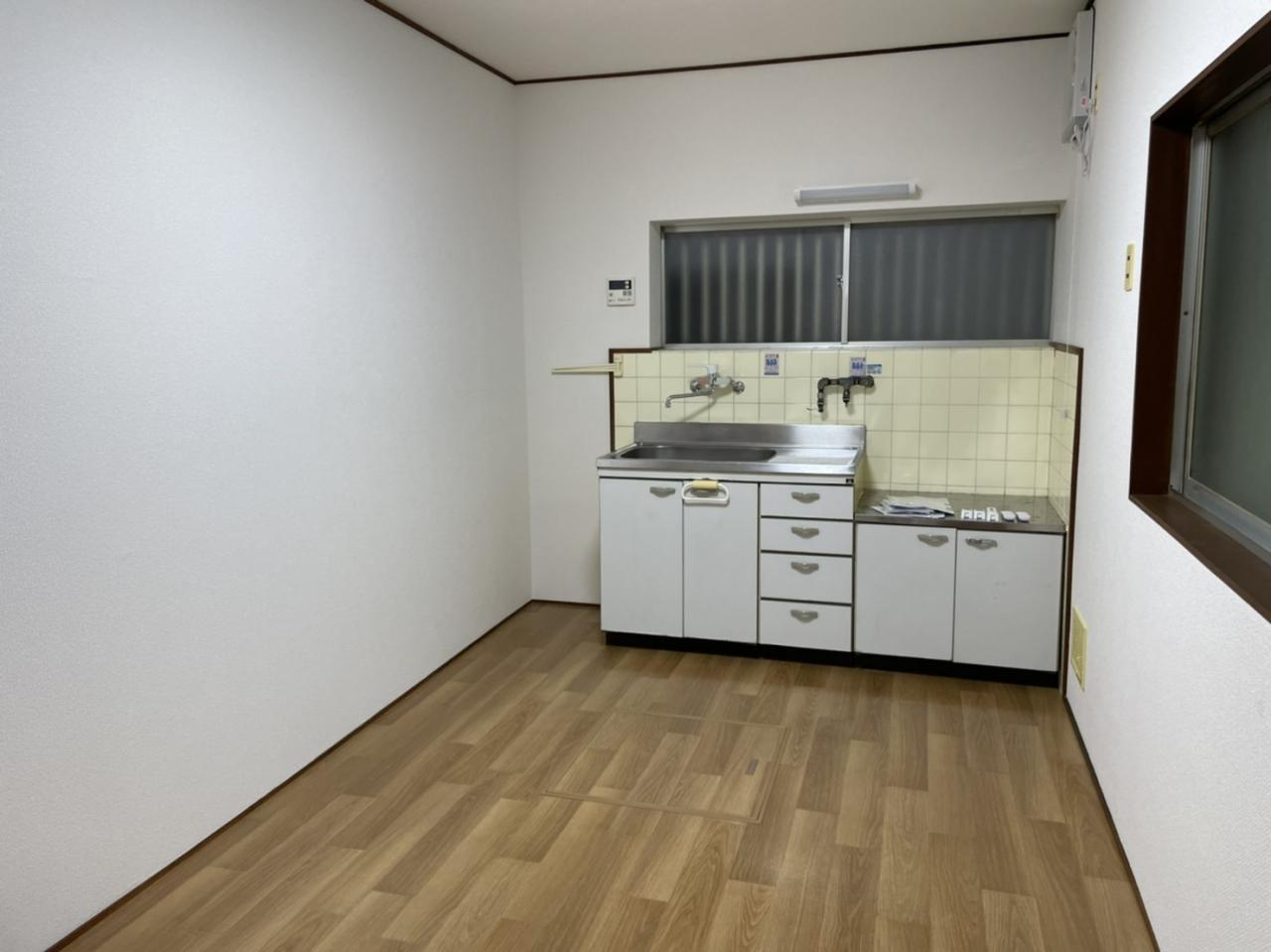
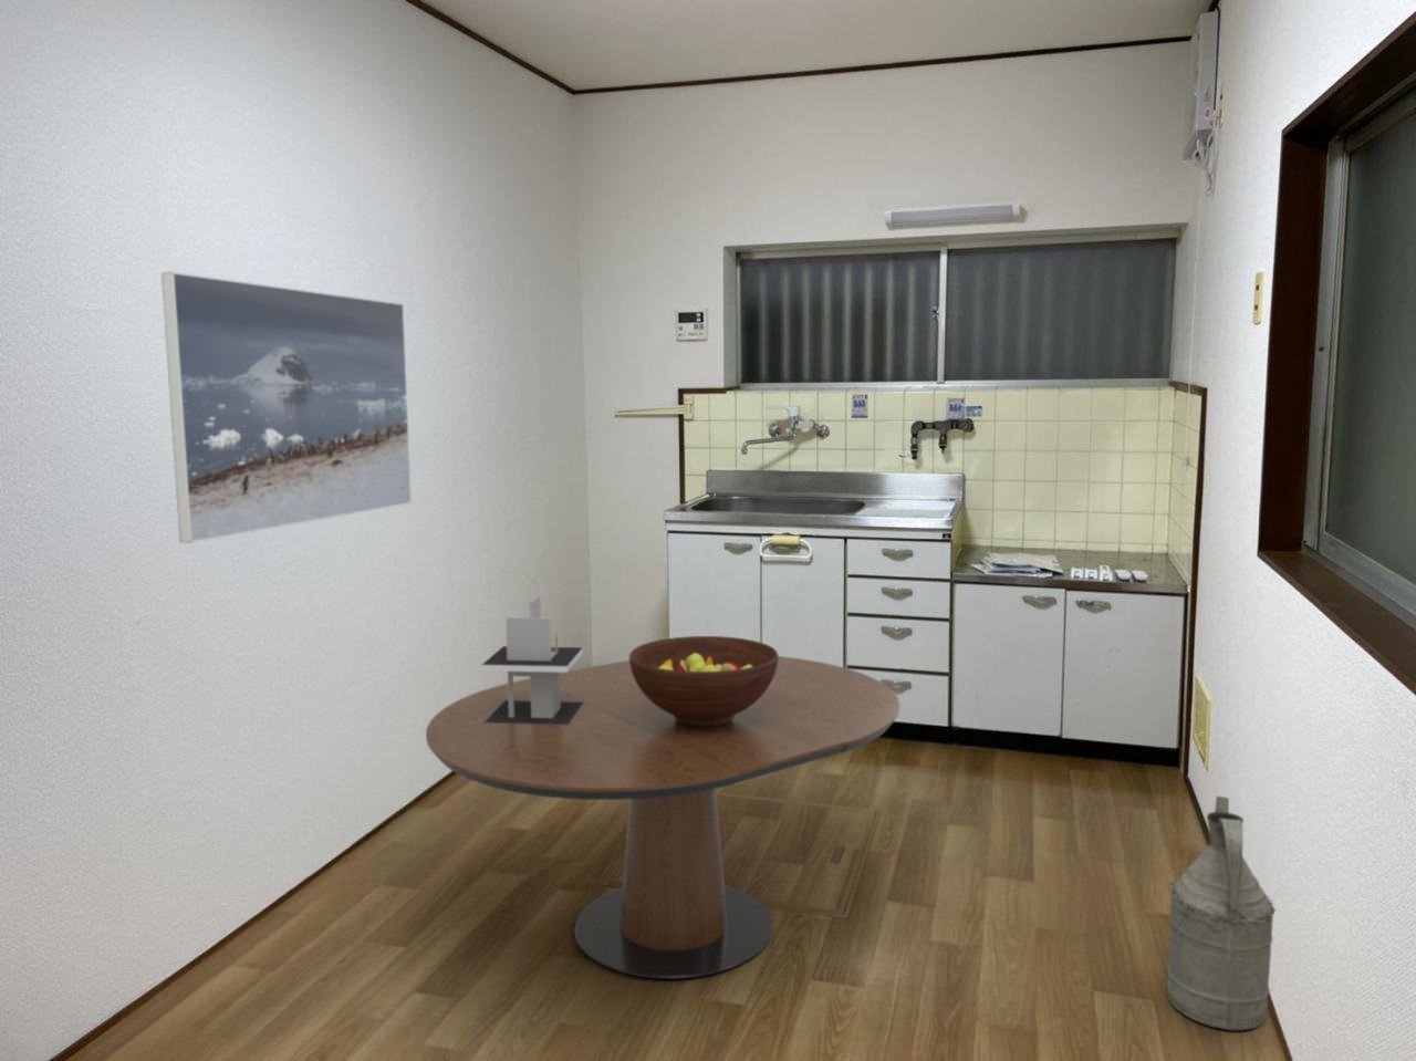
+ dining table (691, 827)
+ napkin holder (534, 655)
+ watering can (1220, 903)
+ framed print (306, 406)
+ fruit bowl (704, 684)
